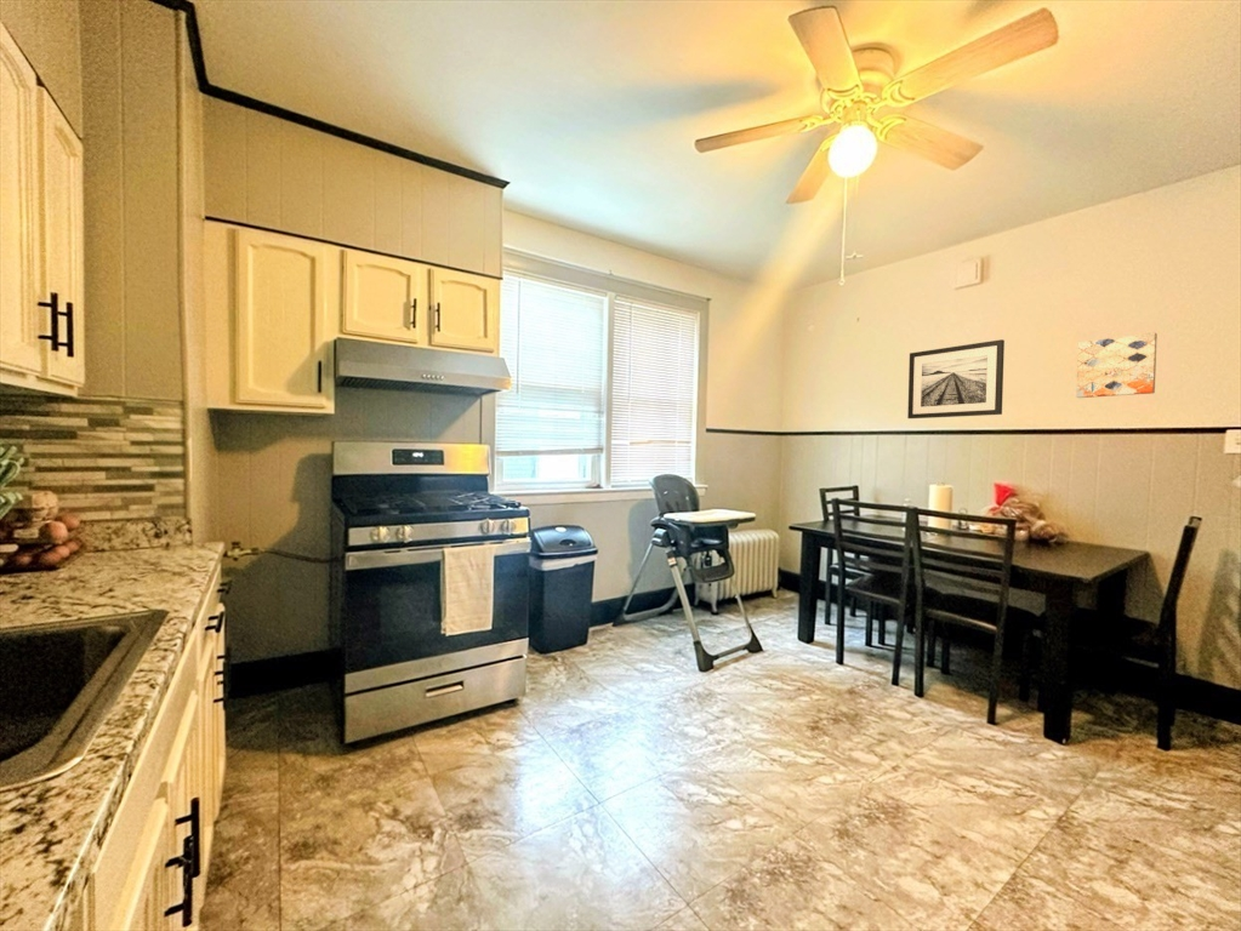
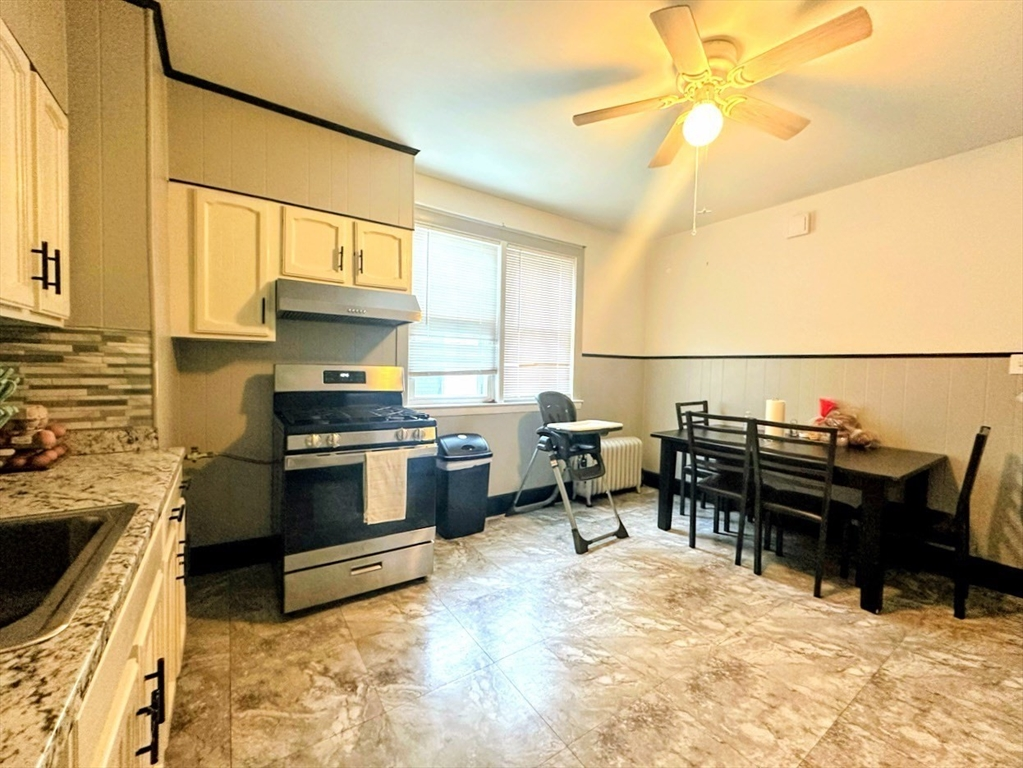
- wall art (952, 382)
- wall art (1115, 366)
